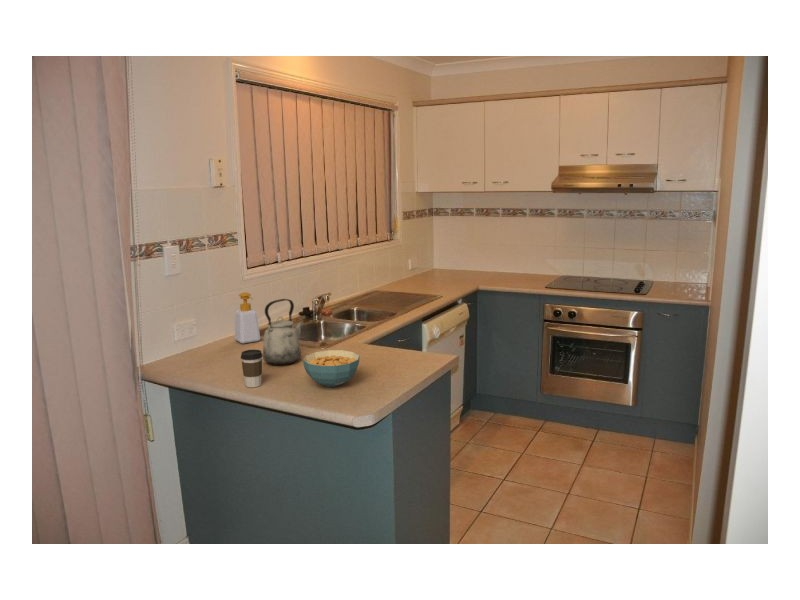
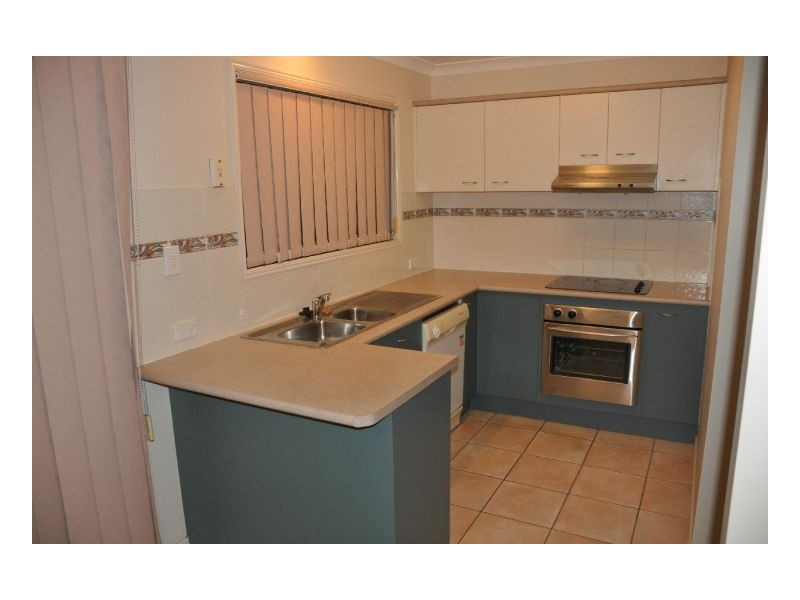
- coffee cup (252, 368)
- kettle (285, 329)
- cereal bowl (332, 371)
- soap bottle (247, 317)
